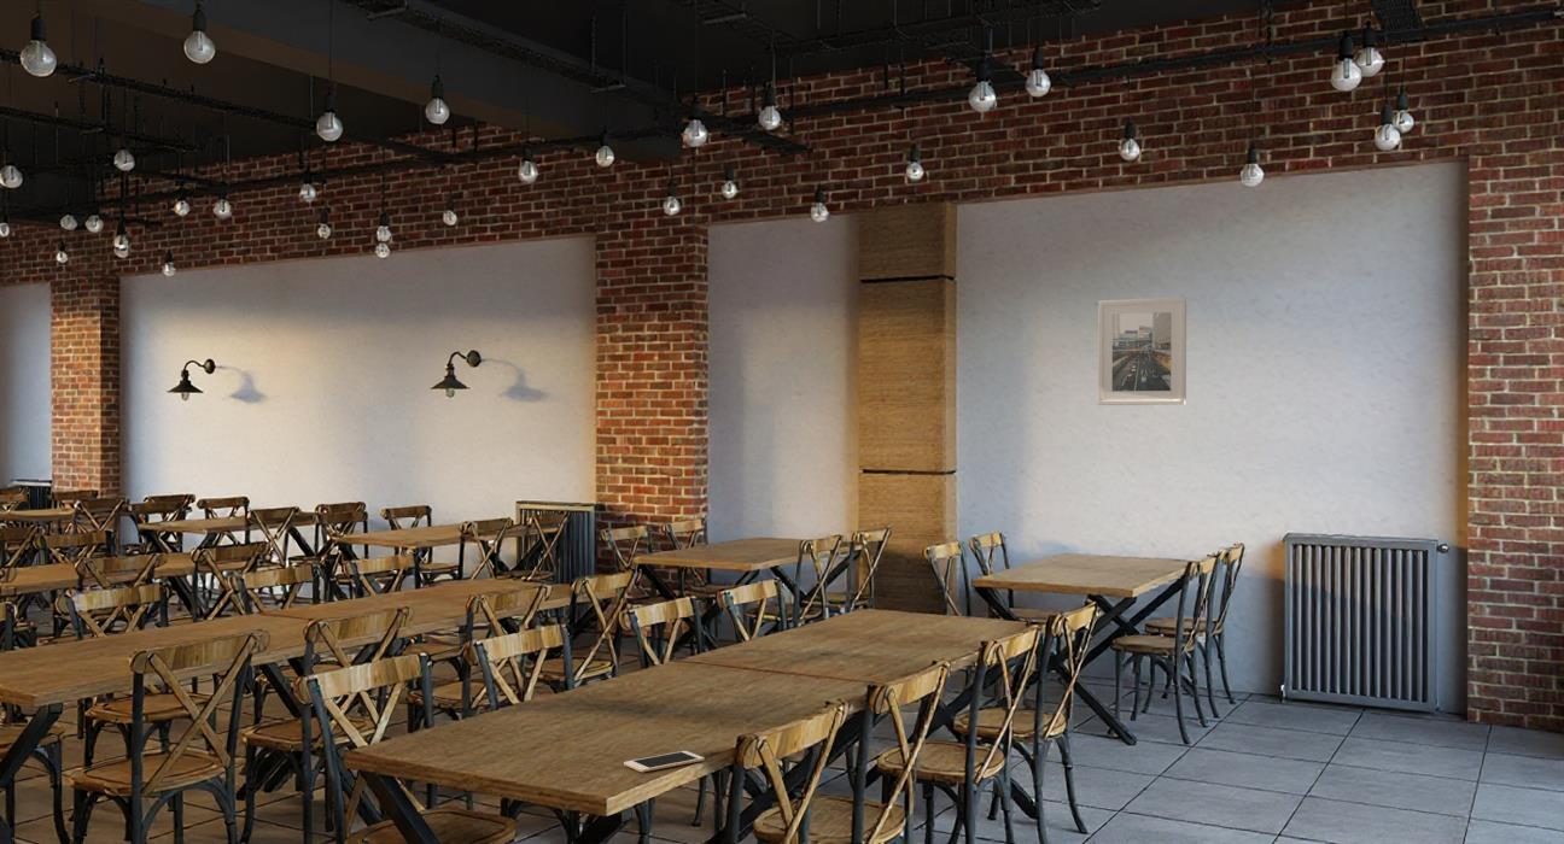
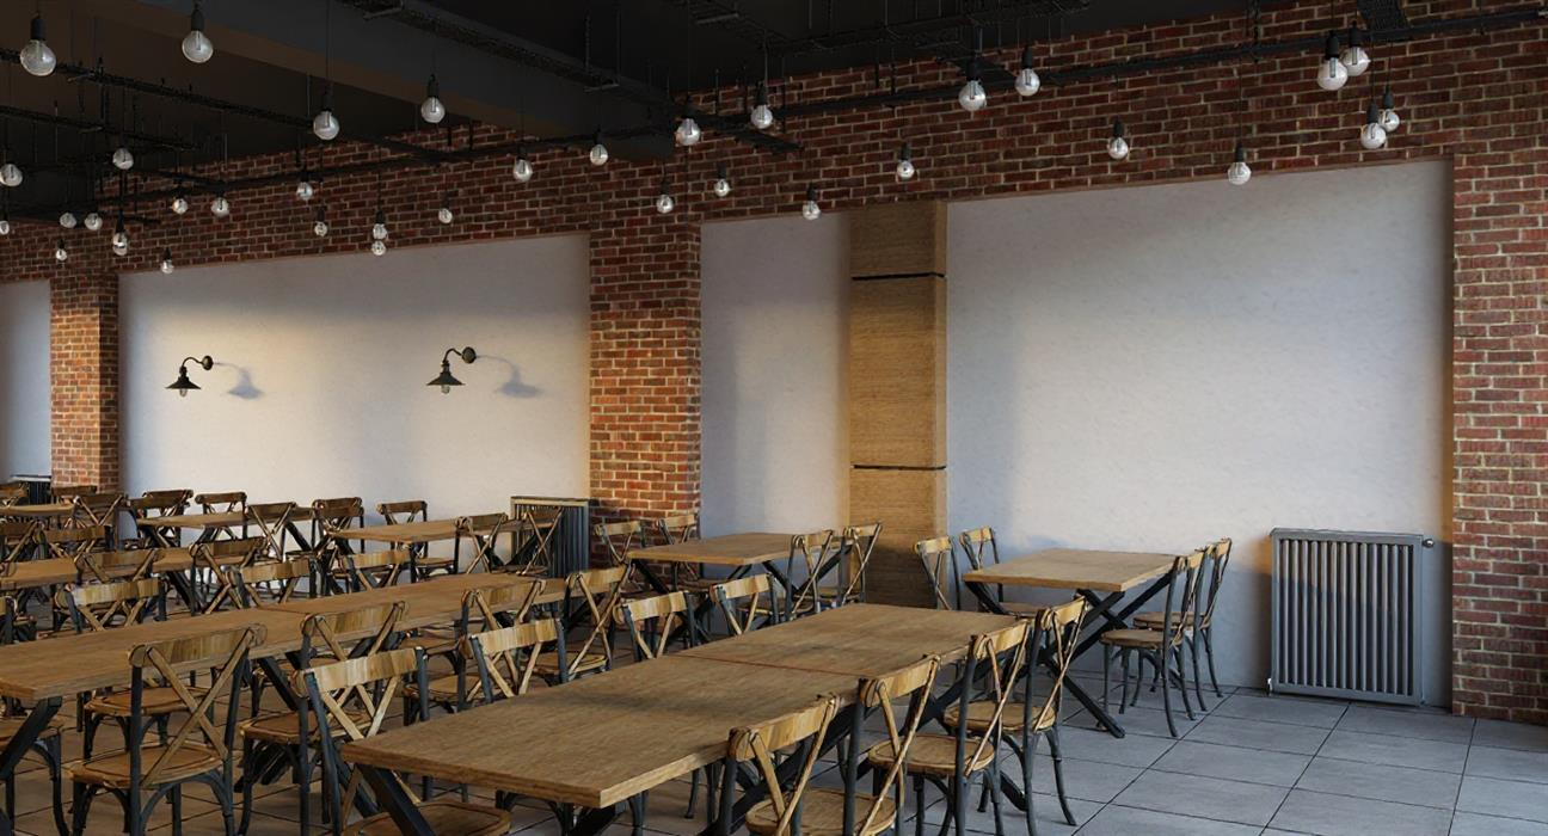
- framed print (1140, 352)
- cell phone (664, 761)
